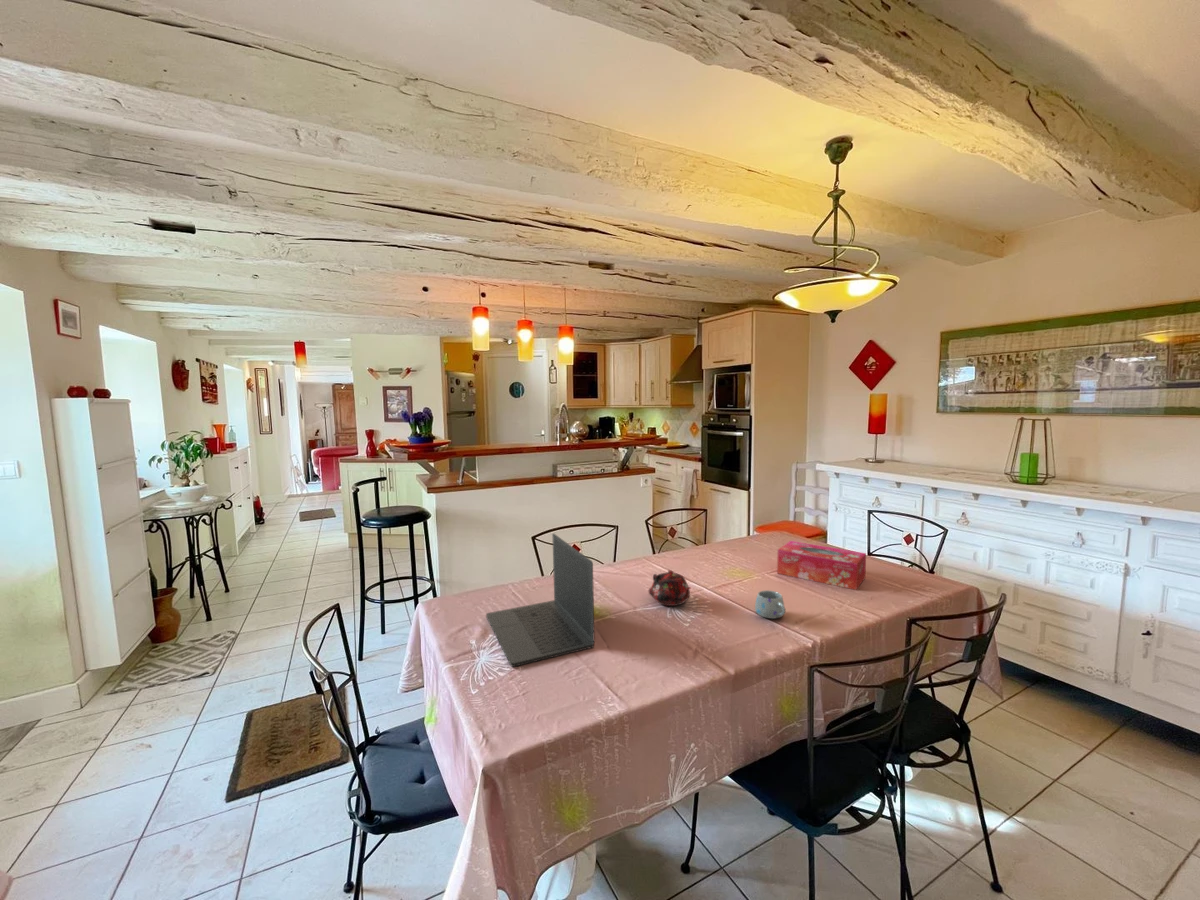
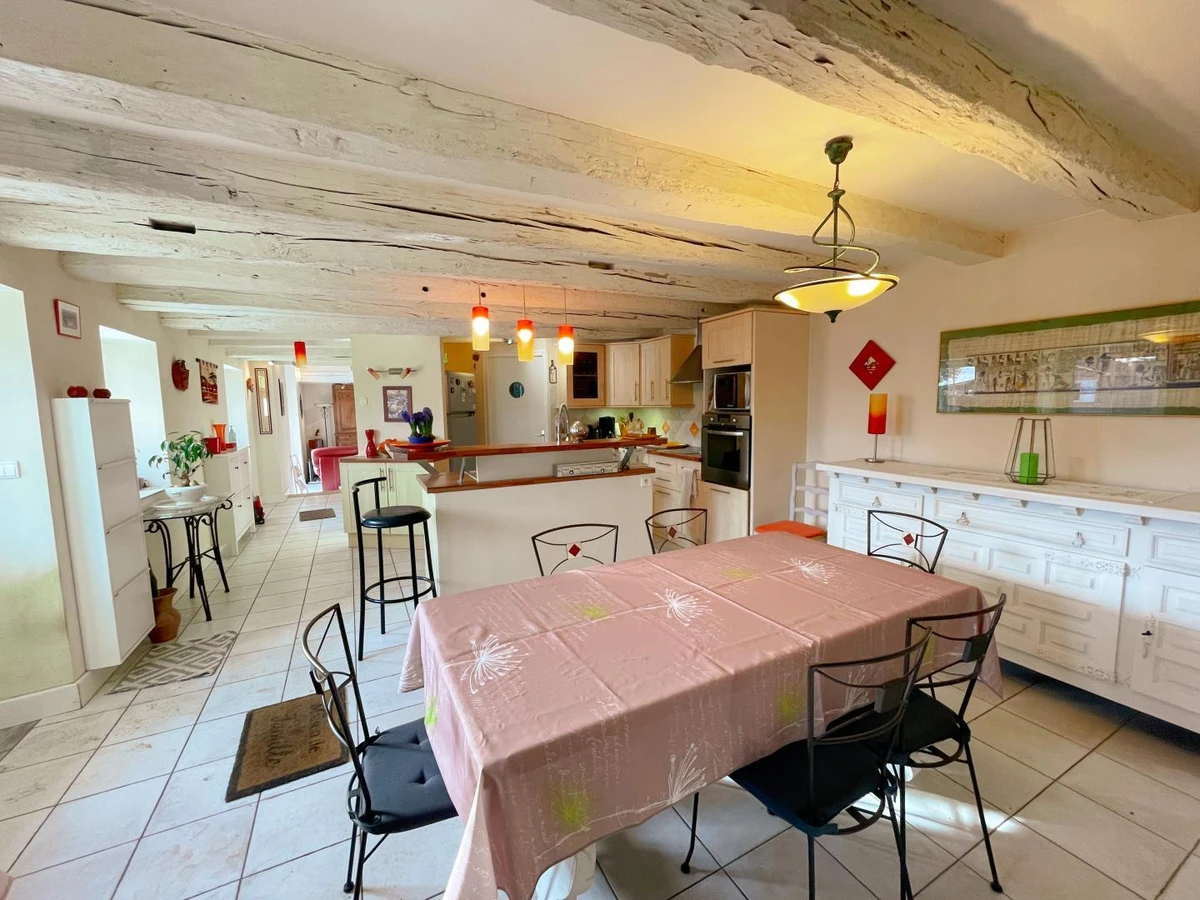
- teapot (671, 585)
- laptop (537, 603)
- tissue box (820, 563)
- mug (772, 606)
